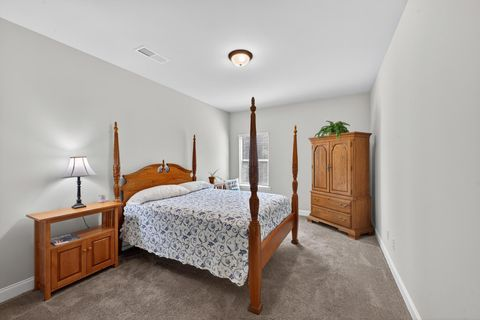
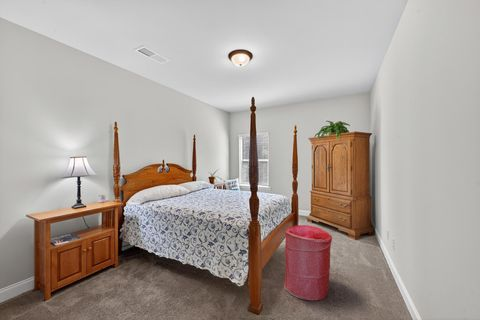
+ laundry hamper (307, 258)
